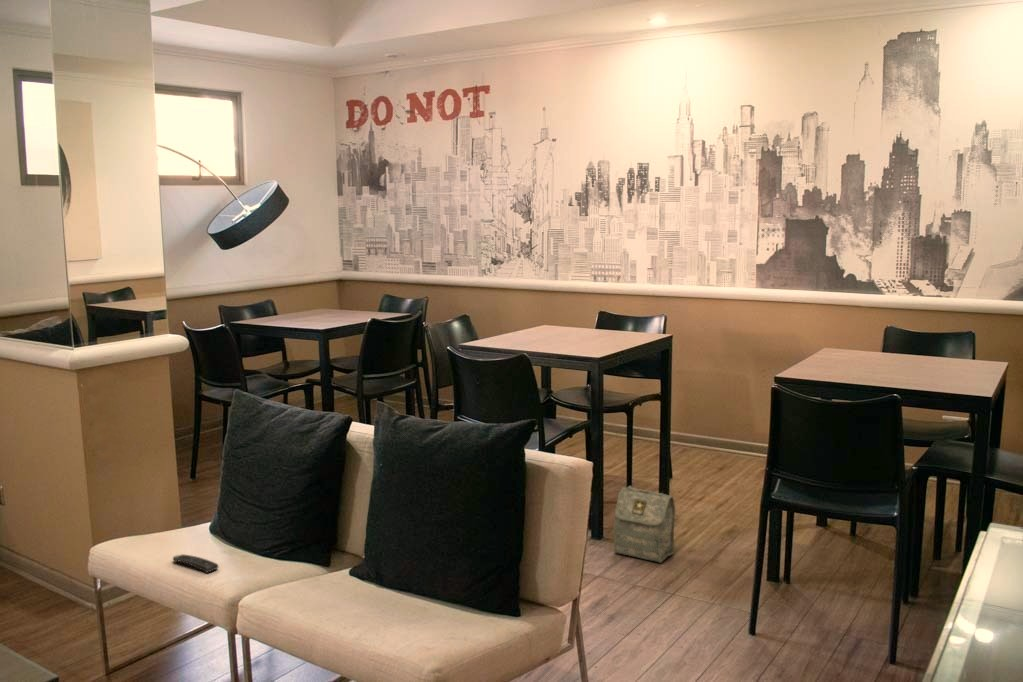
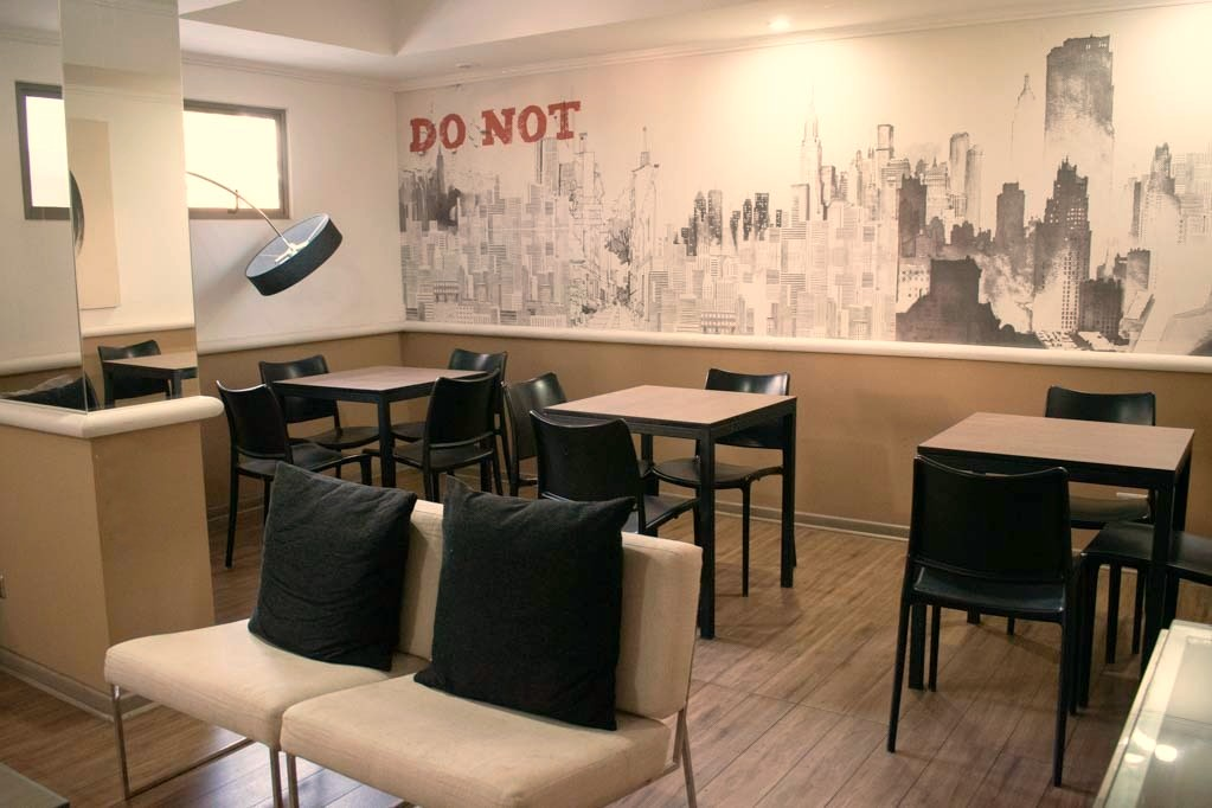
- bag (644, 522)
- remote control (193, 562)
